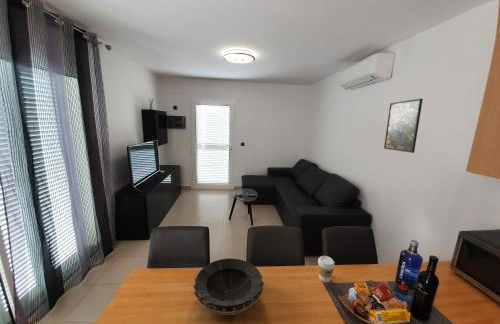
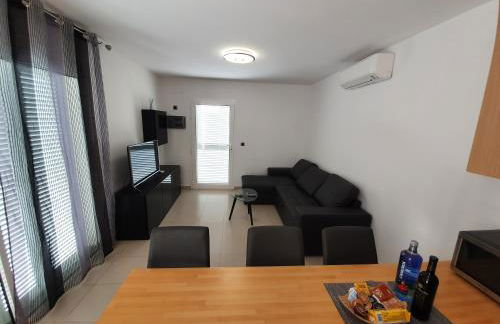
- coffee cup (325, 269)
- decorative bowl (228, 288)
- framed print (401, 126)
